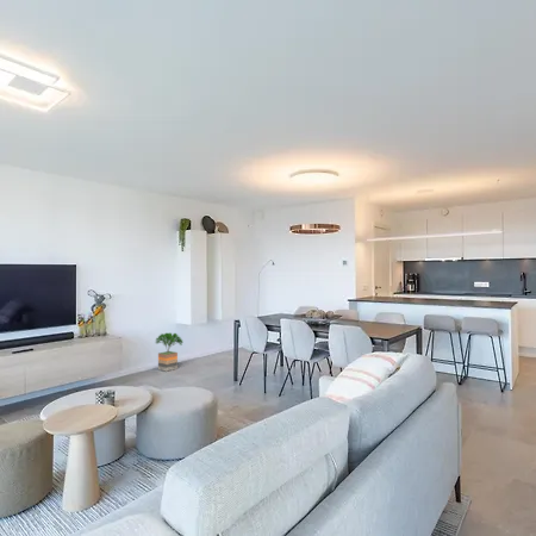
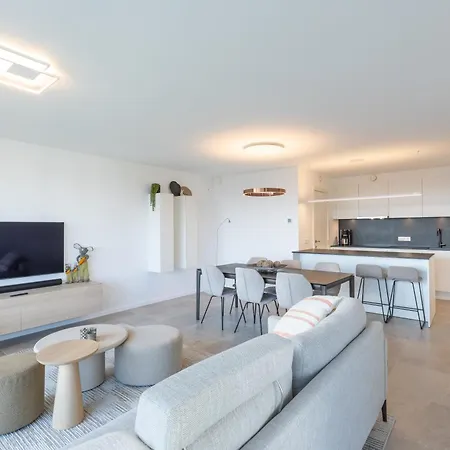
- potted tree (168, 350)
